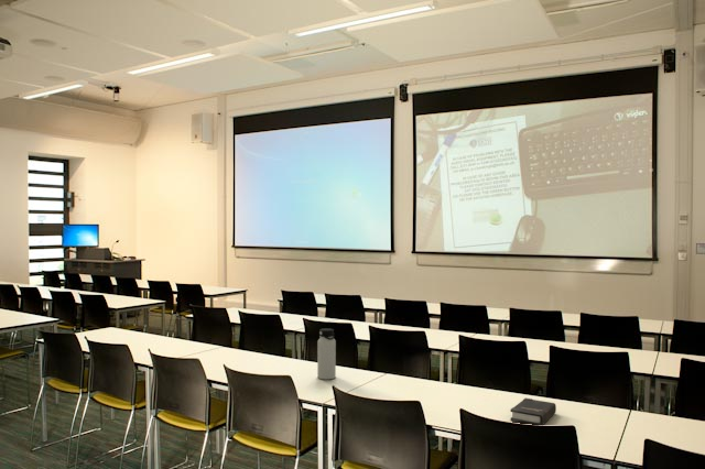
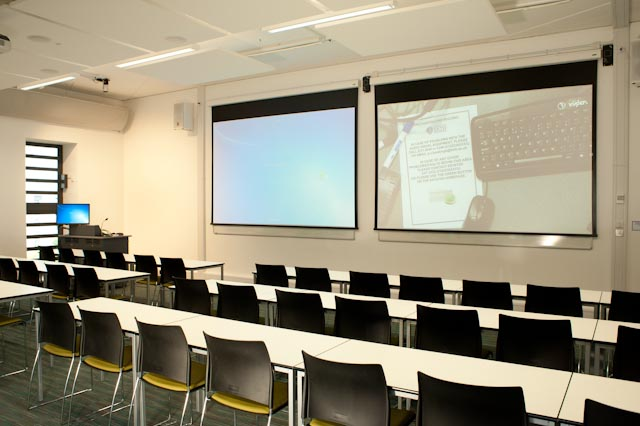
- hardback book (533, 411)
- water bottle (326, 352)
